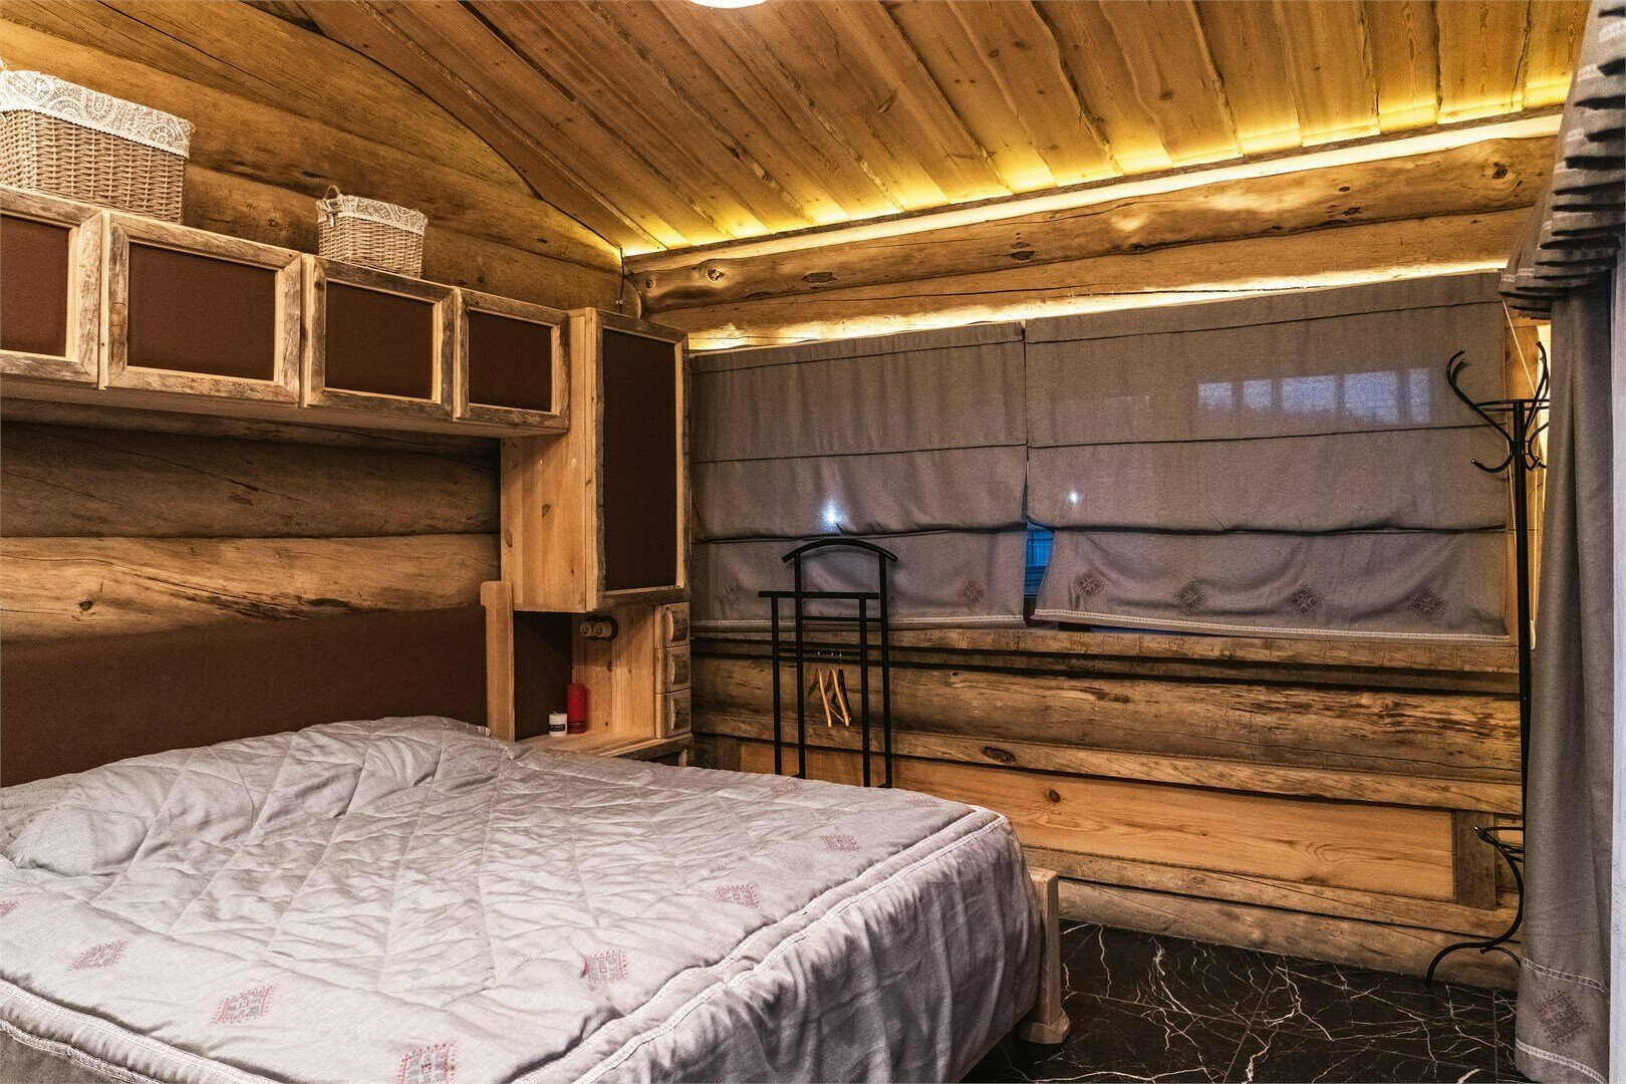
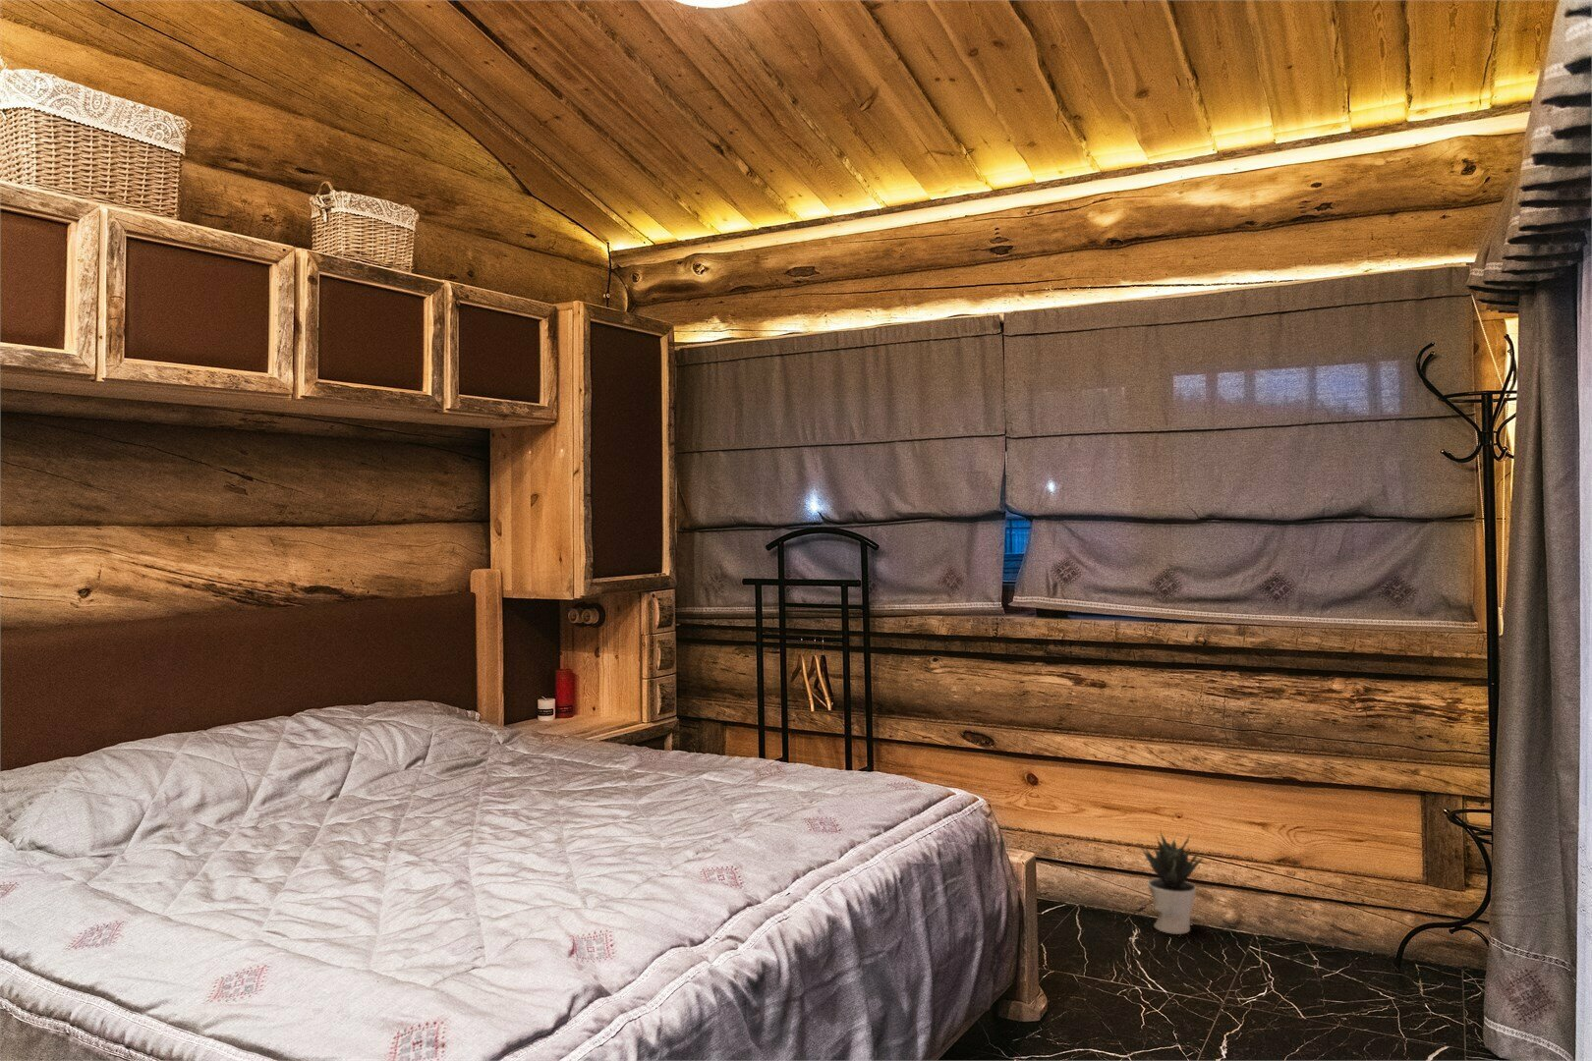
+ potted plant (1168, 880)
